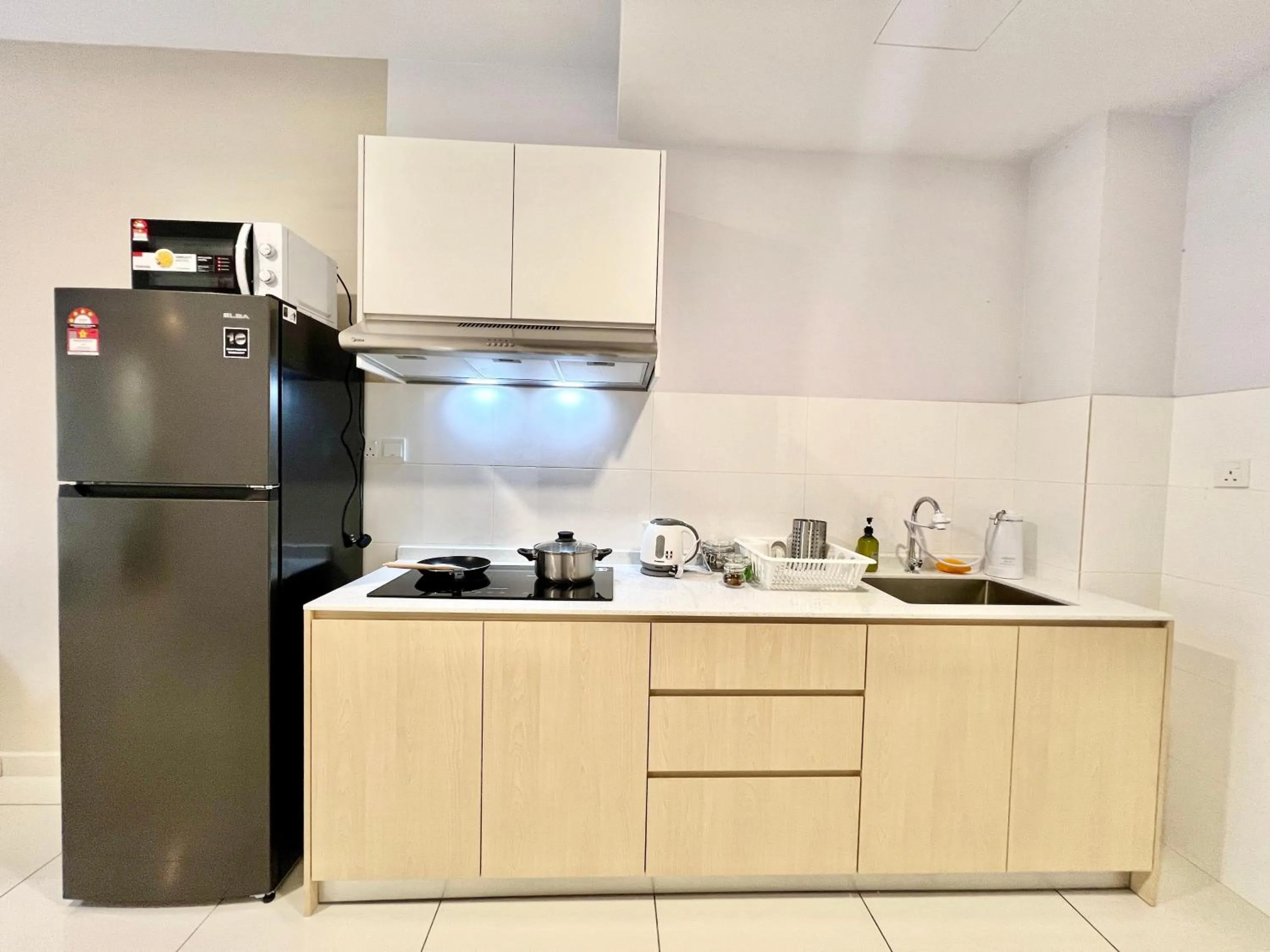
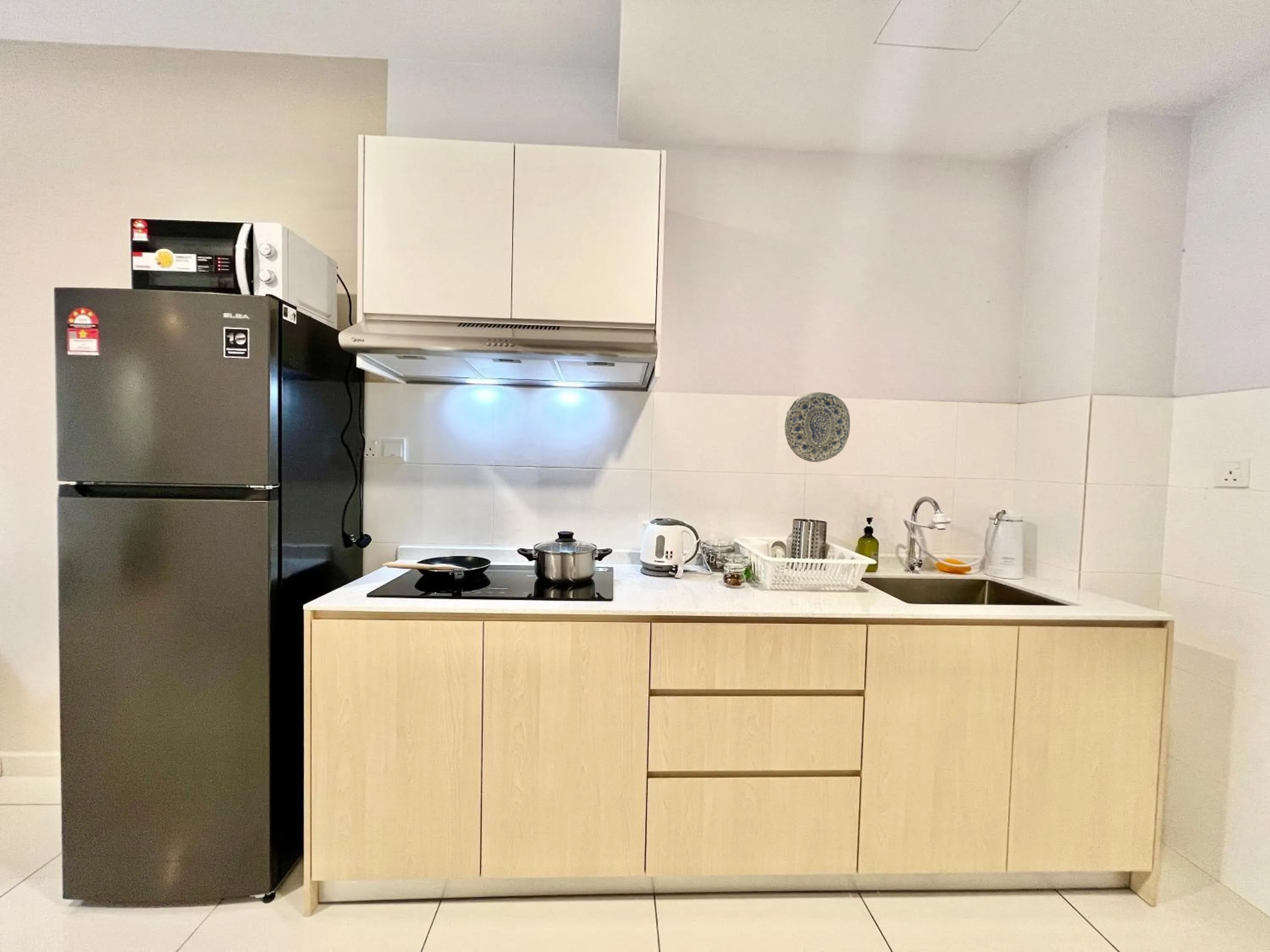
+ decorative plate (817, 427)
